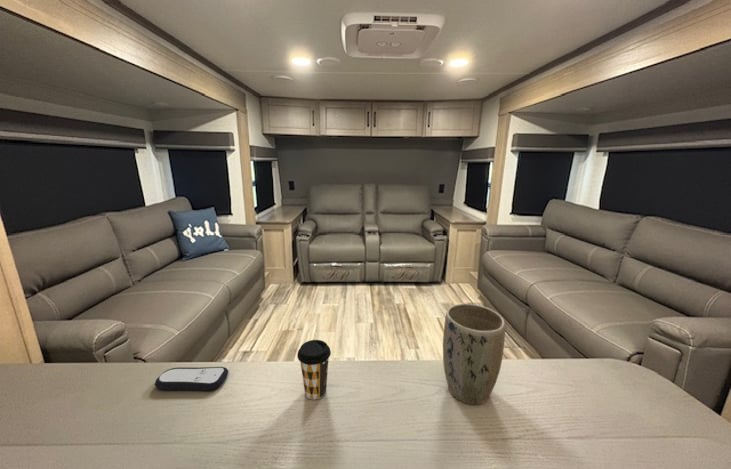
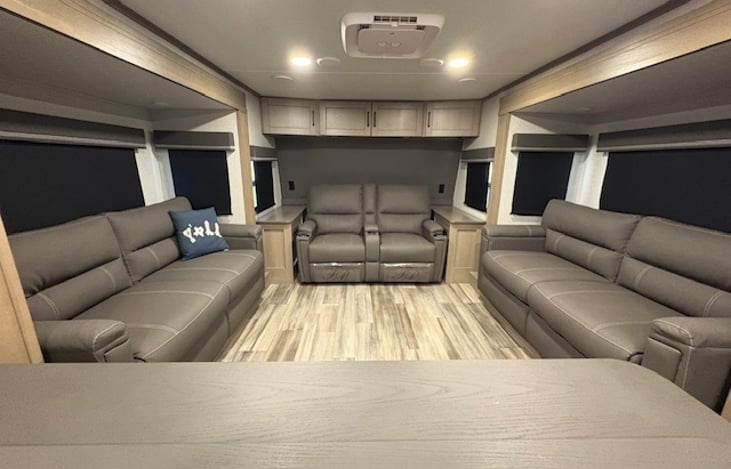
- plant pot (471, 353)
- remote control (191, 377)
- coffee cup (314, 369)
